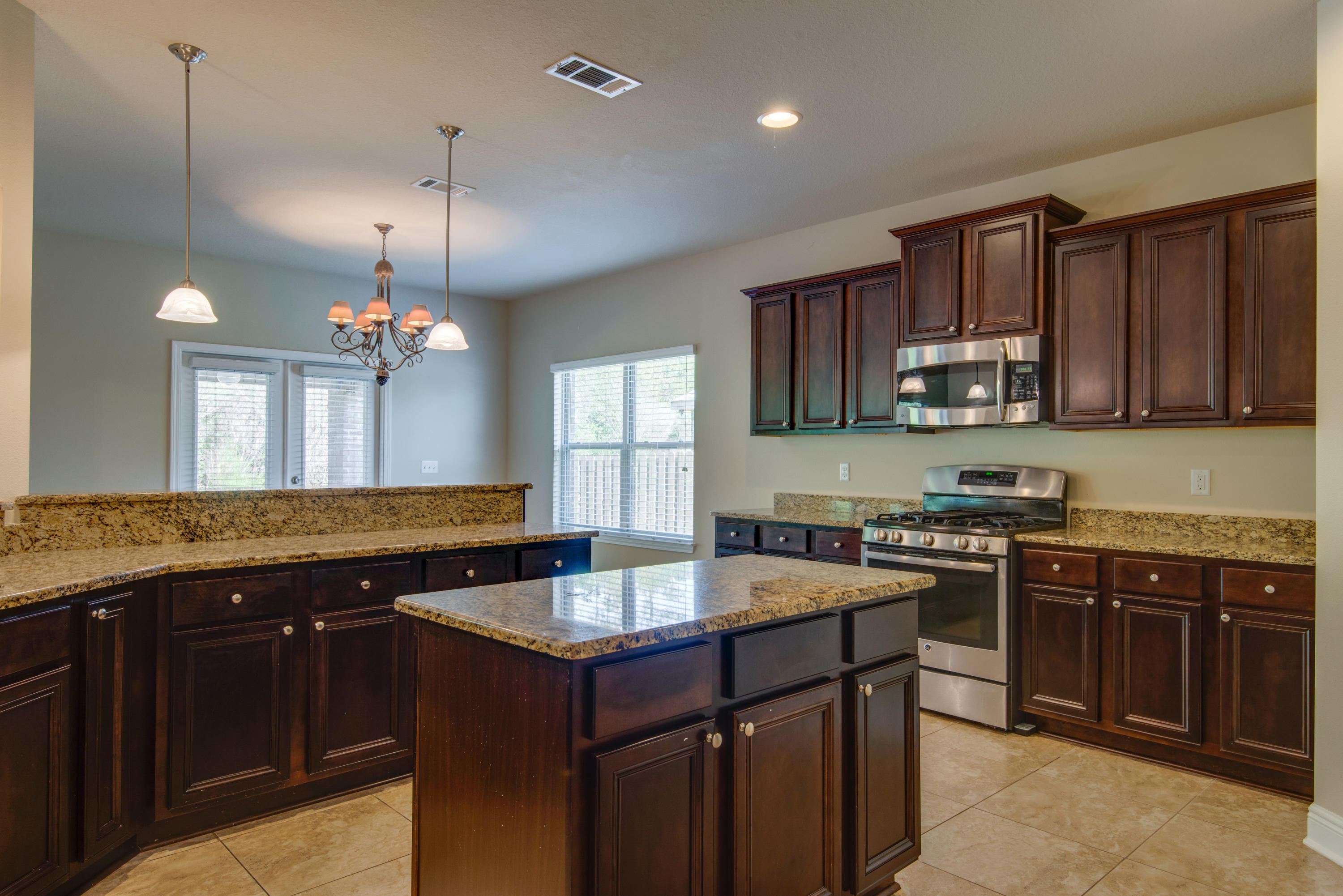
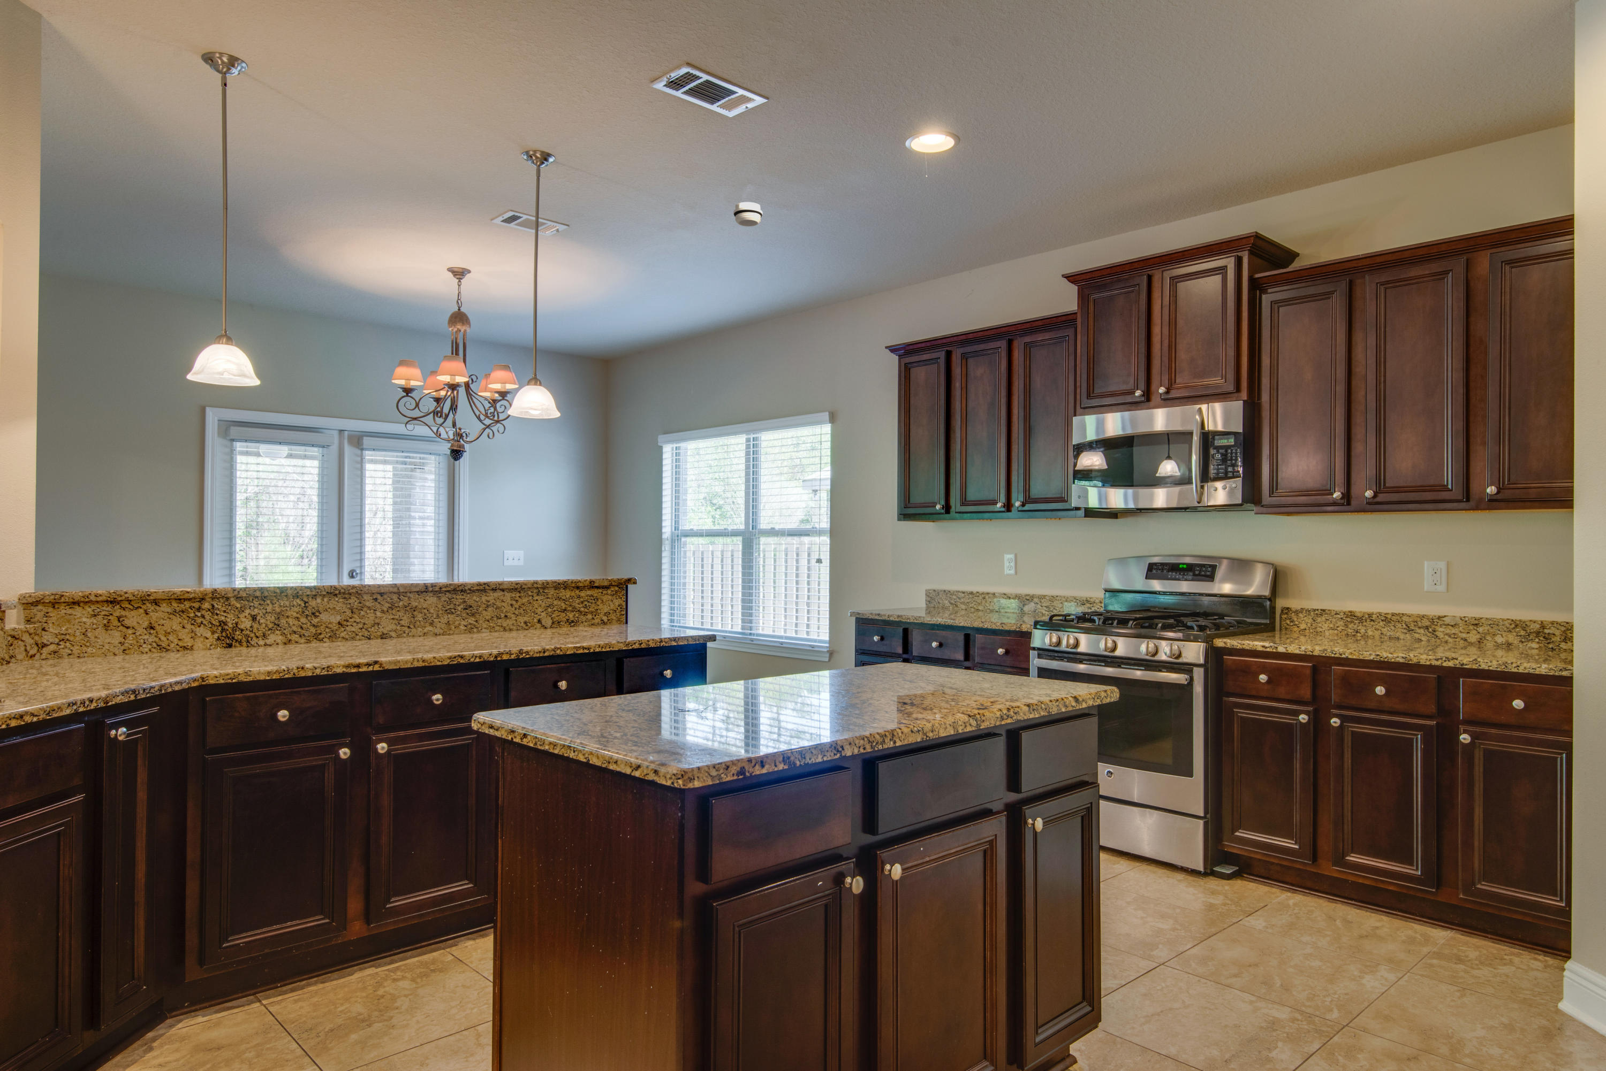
+ smoke detector (747, 214)
